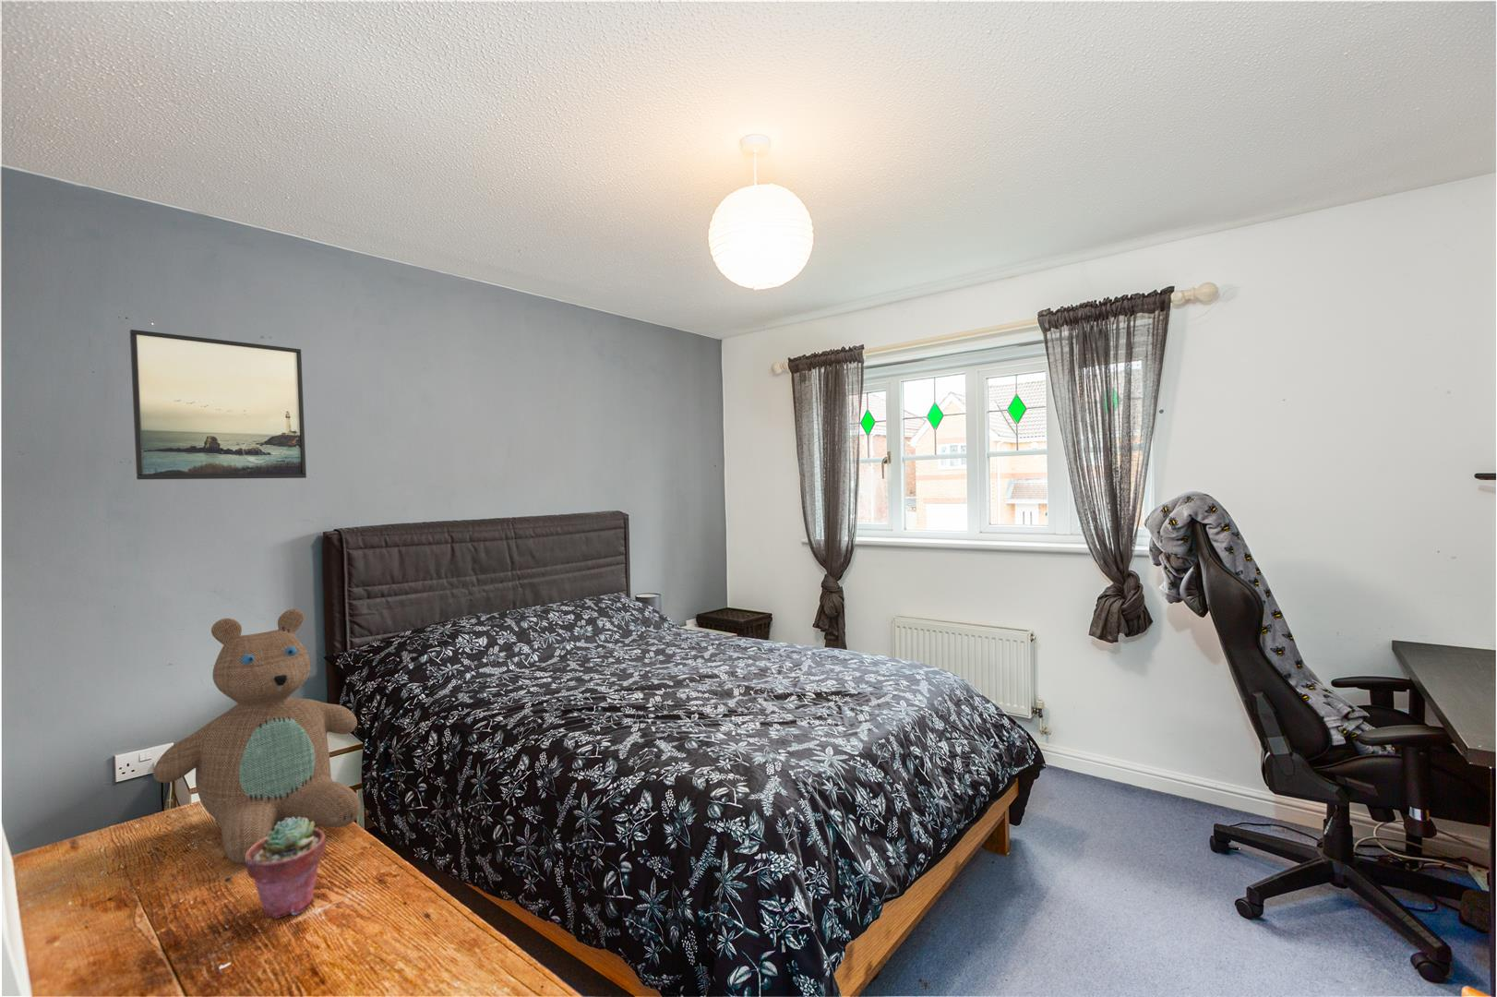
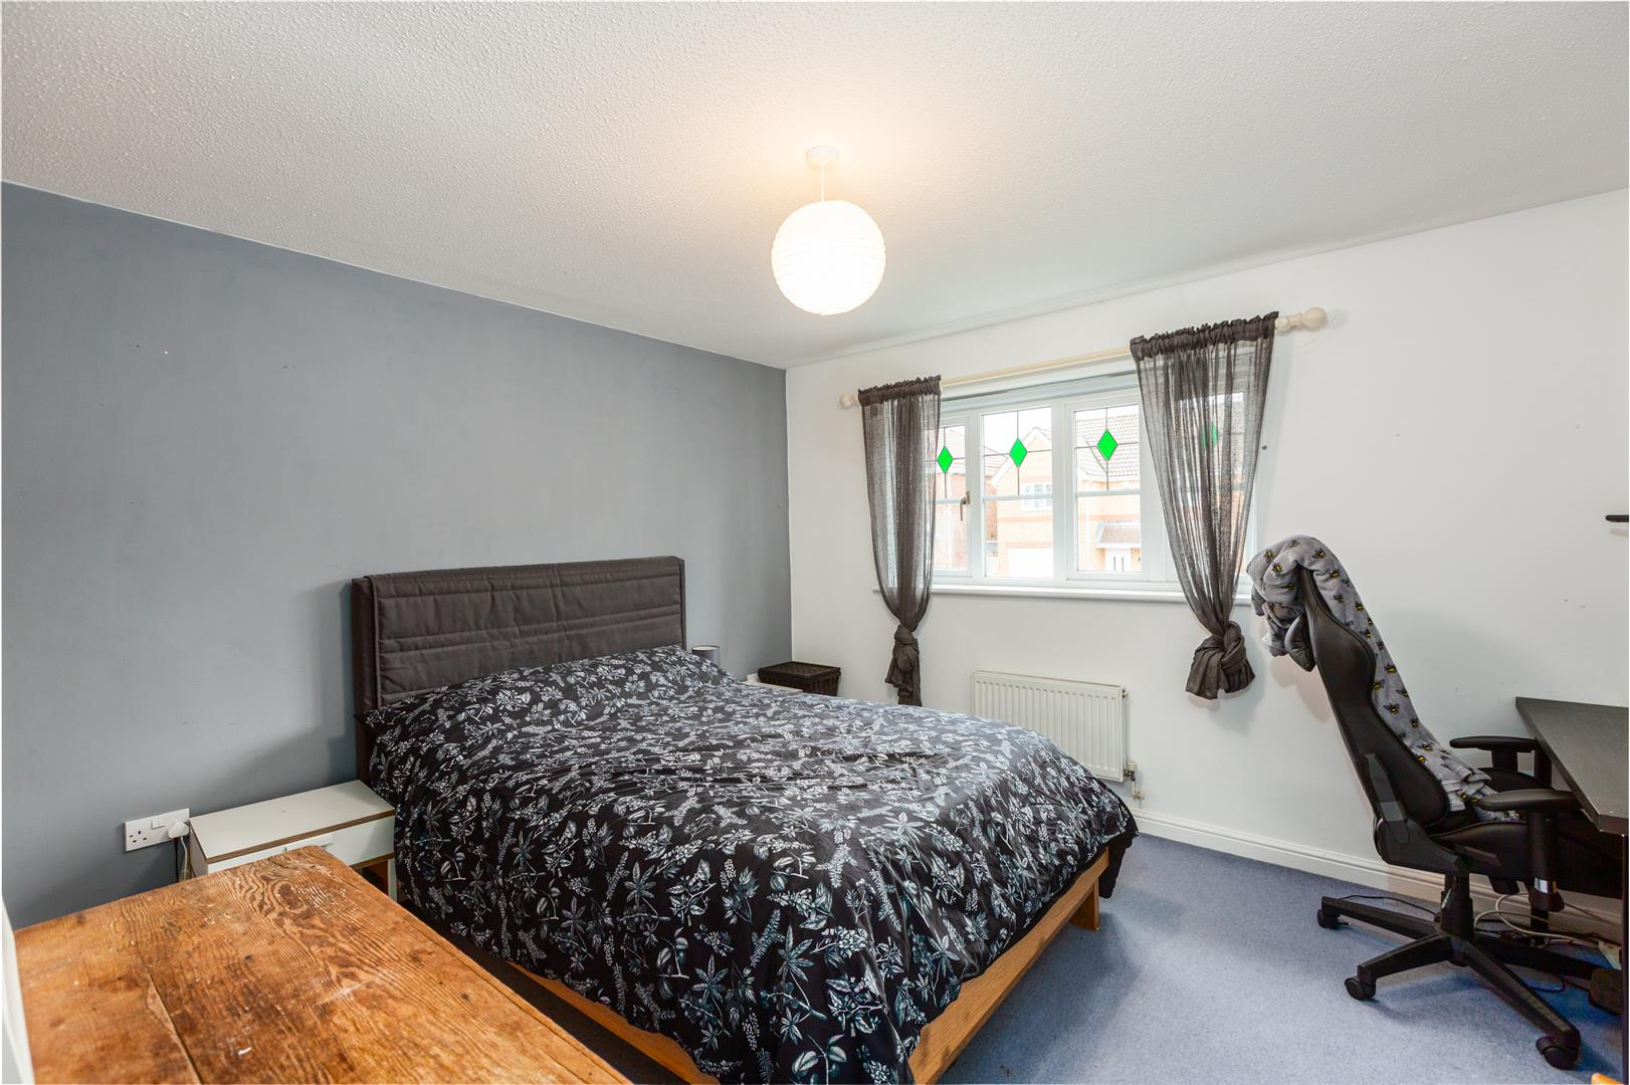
- potted succulent (287, 861)
- teddy bear (274, 722)
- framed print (225, 409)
